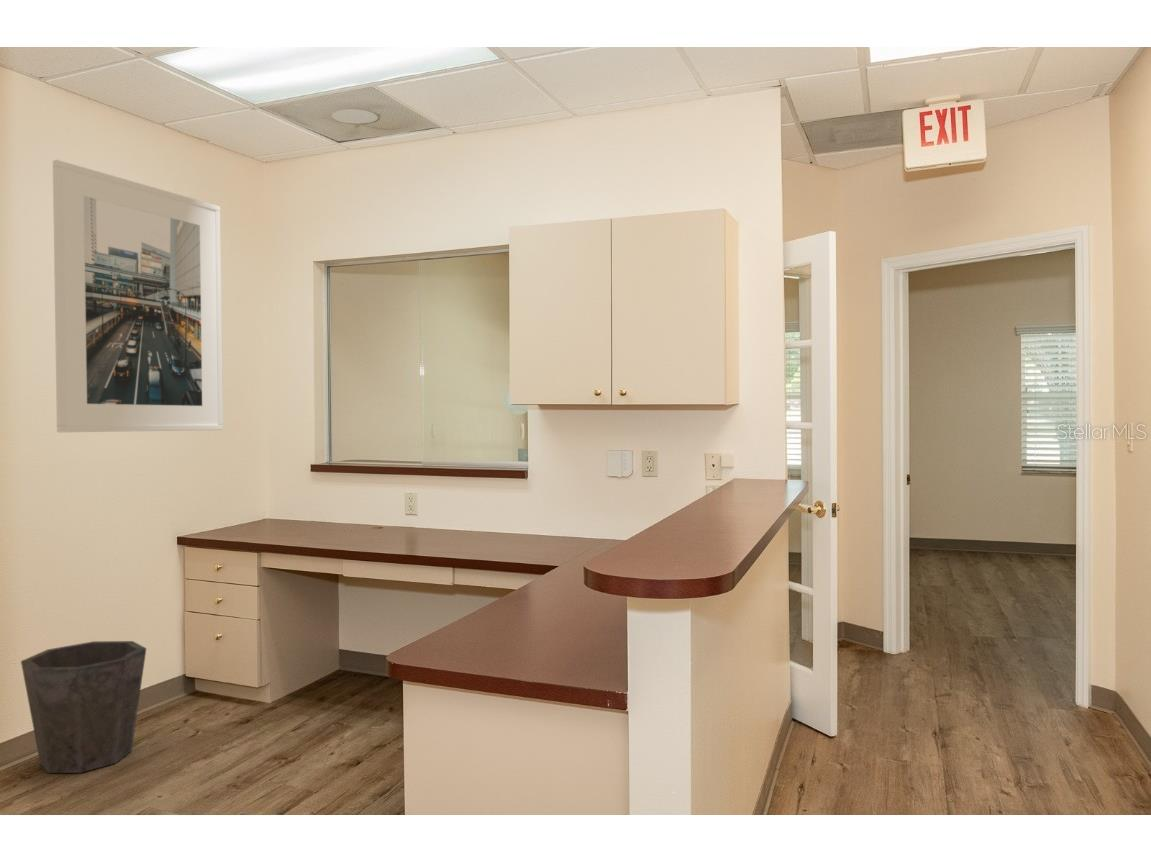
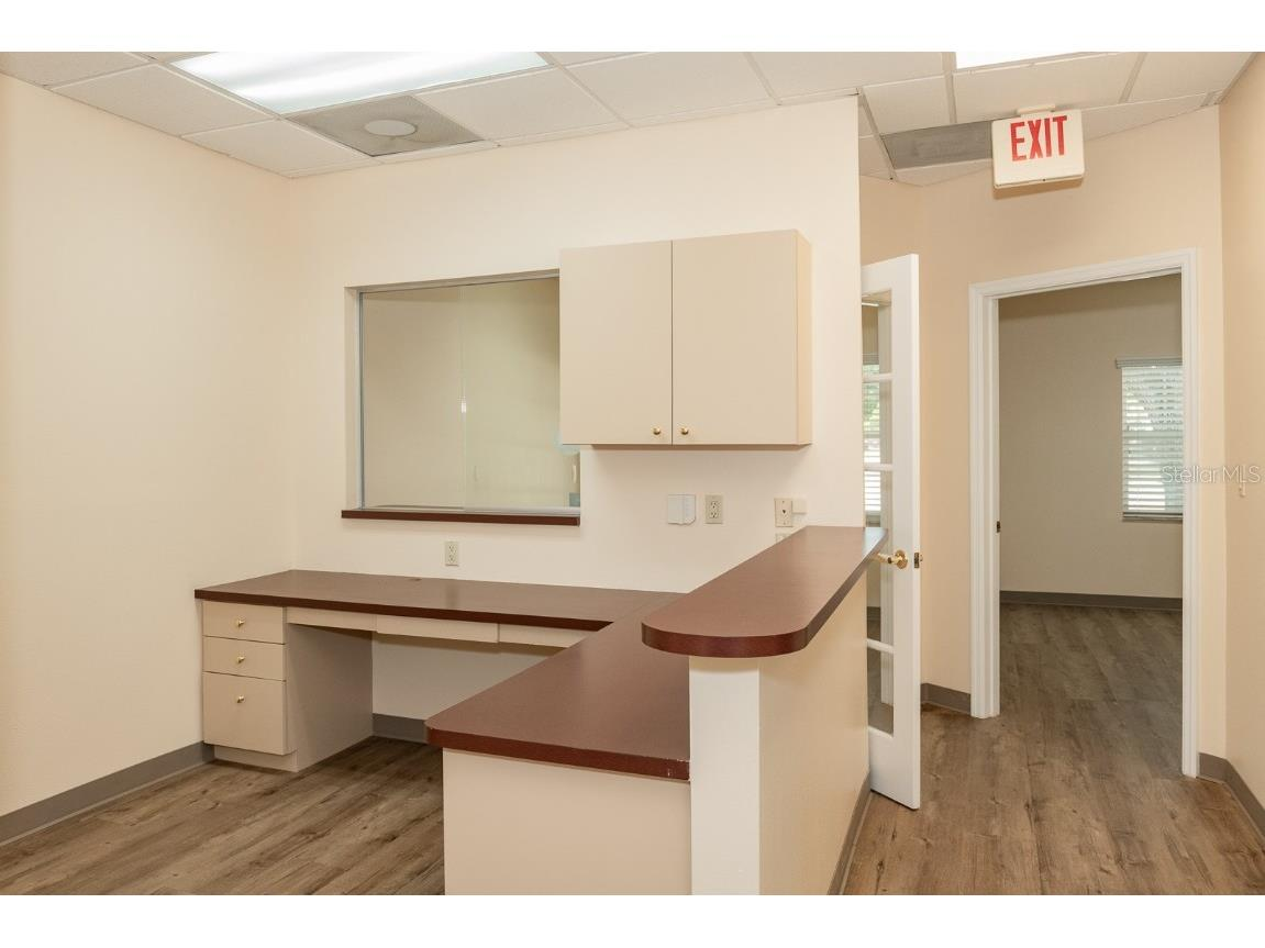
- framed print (146, 308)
- waste bin (86, 705)
